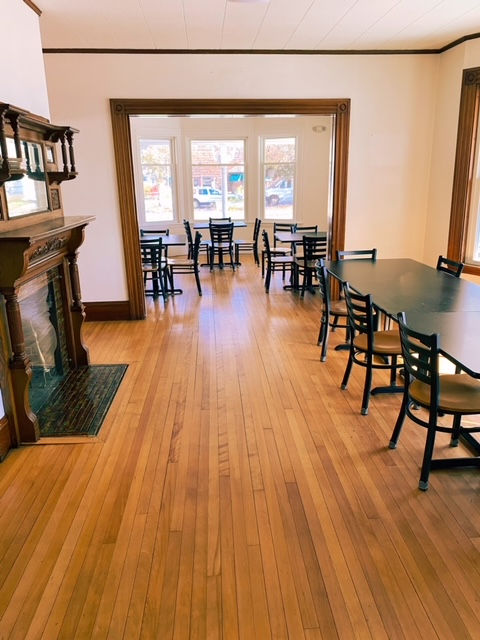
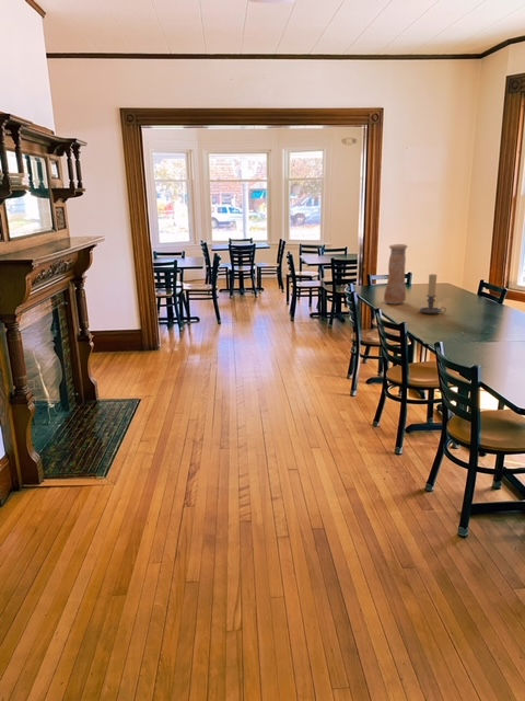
+ candle holder (433, 292)
+ vase (395, 274)
